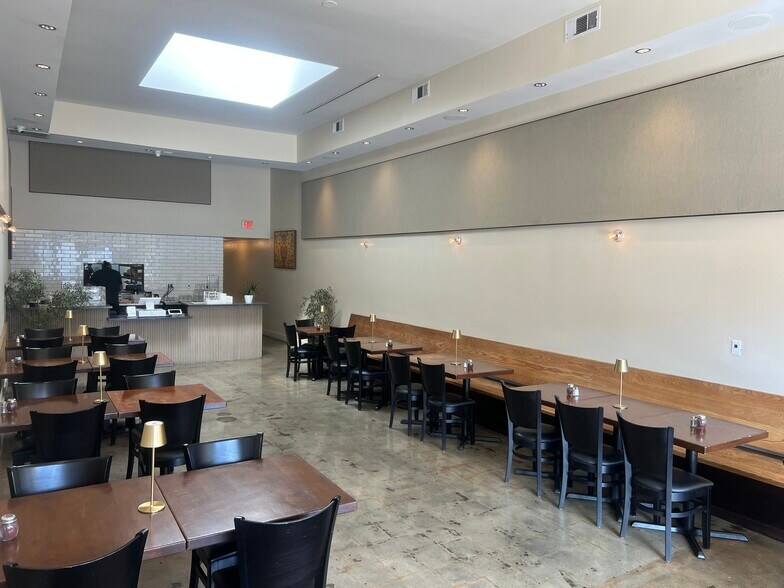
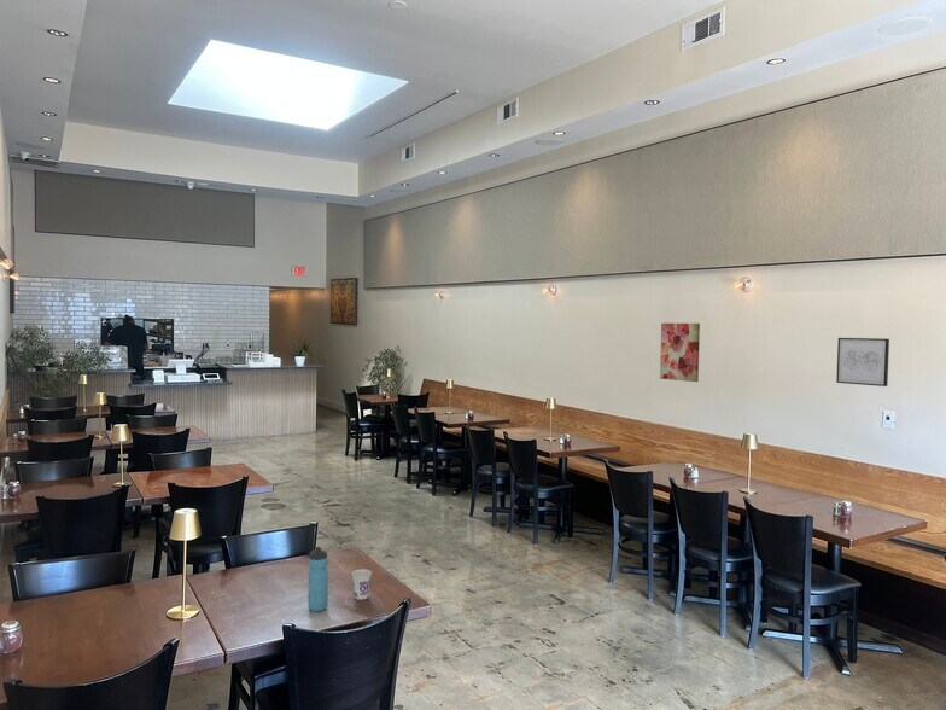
+ water bottle (317, 577)
+ wall art (862, 361)
+ cup (361, 584)
+ wall art (678, 351)
